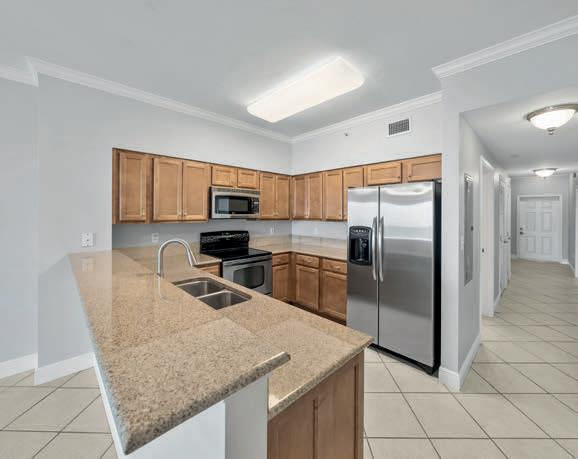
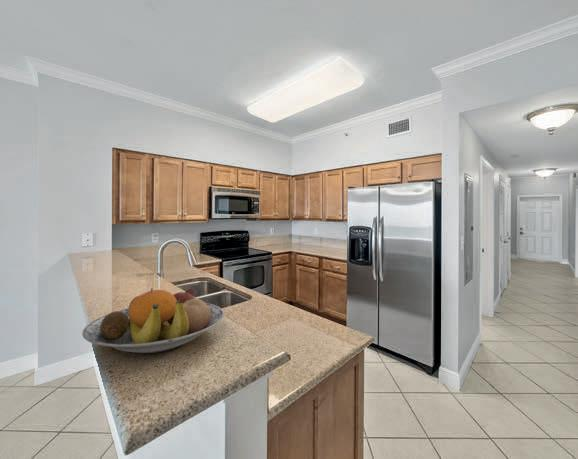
+ fruit bowl (160, 313)
